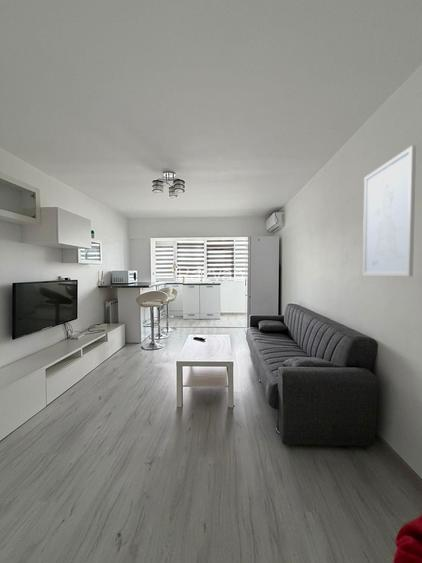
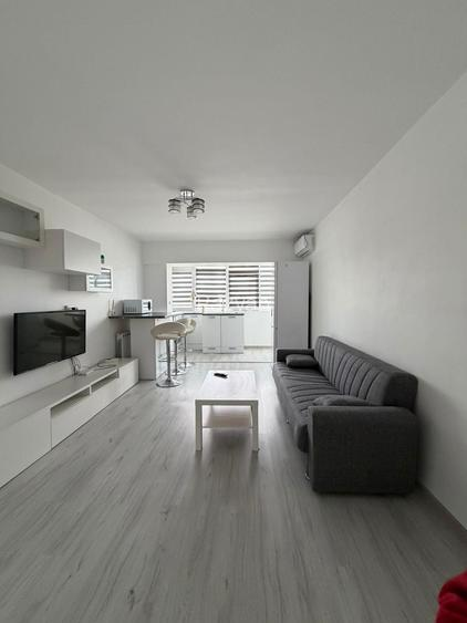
- wall art (385, 220)
